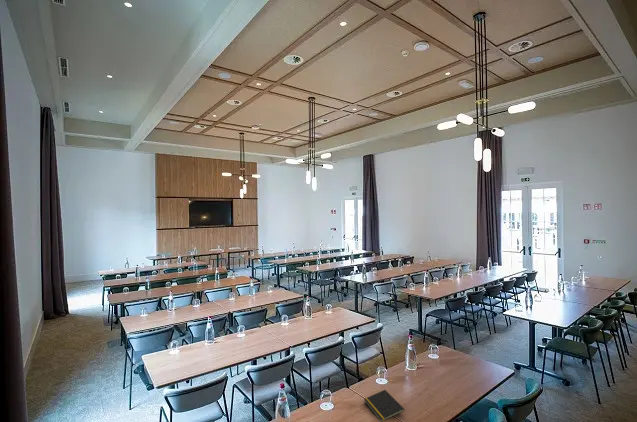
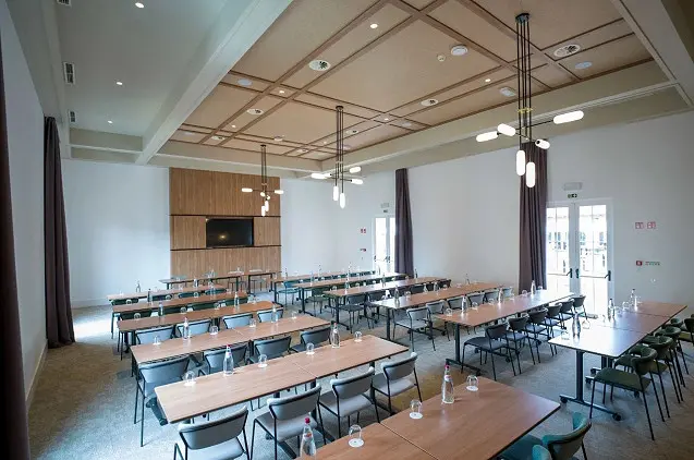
- notepad (383, 404)
